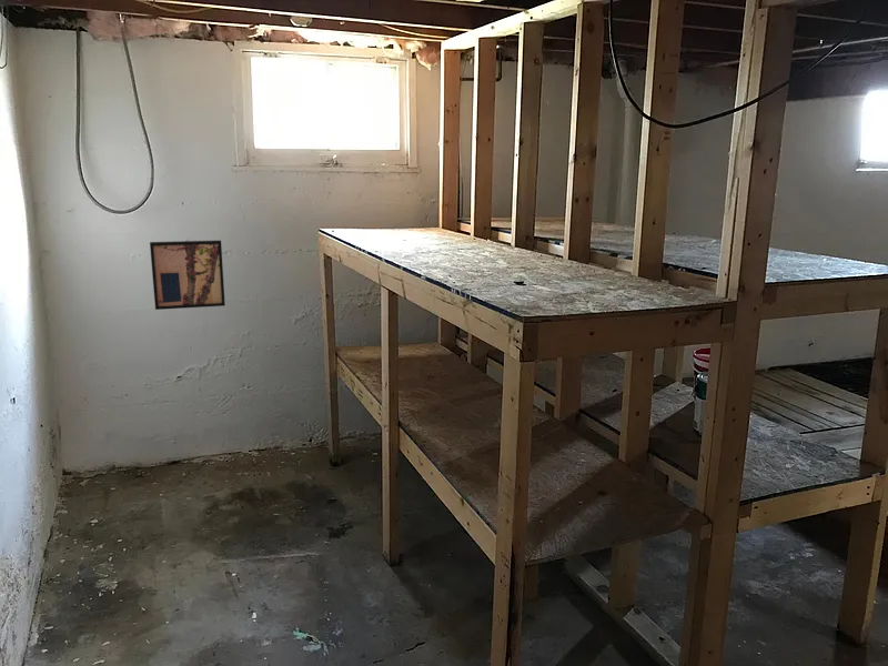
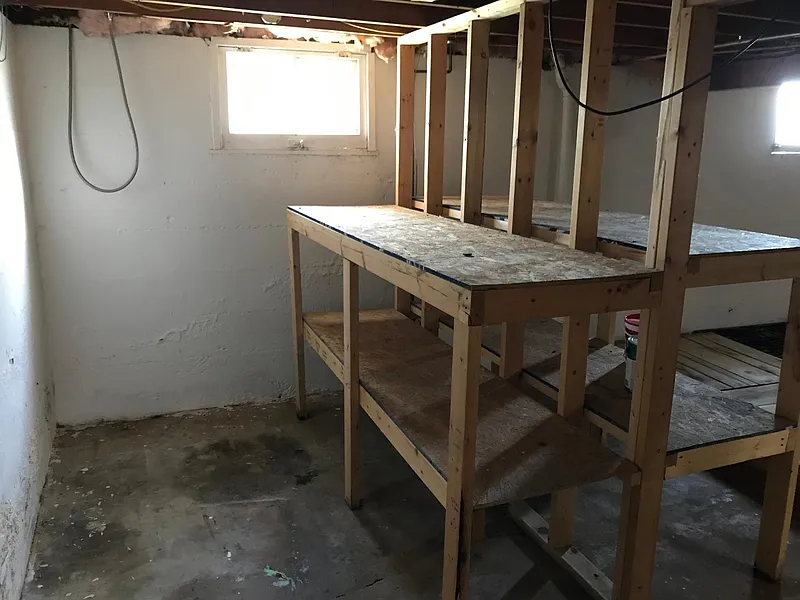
- wall art (188, 274)
